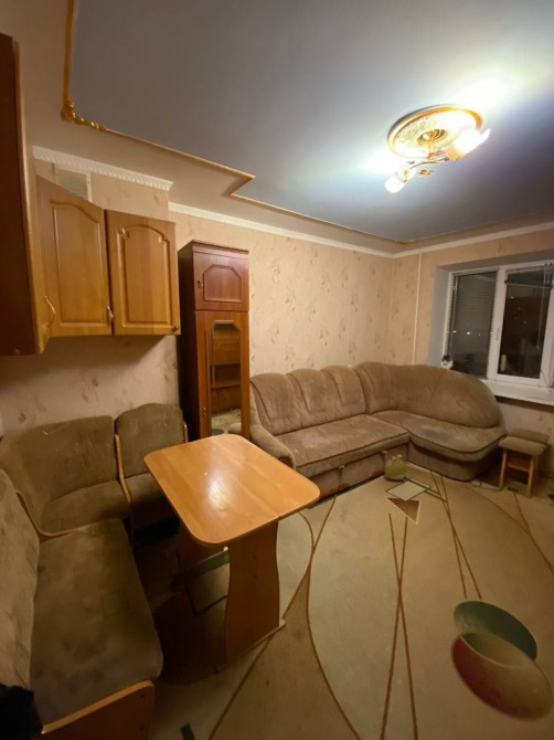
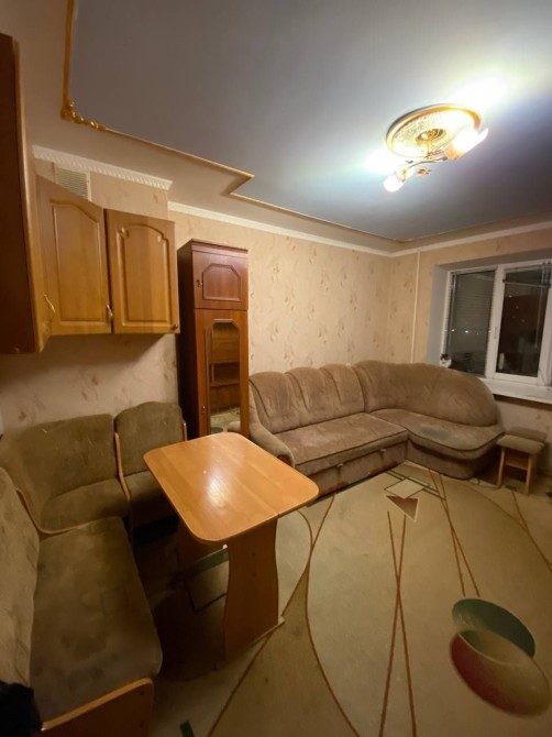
- plush toy (395, 466)
